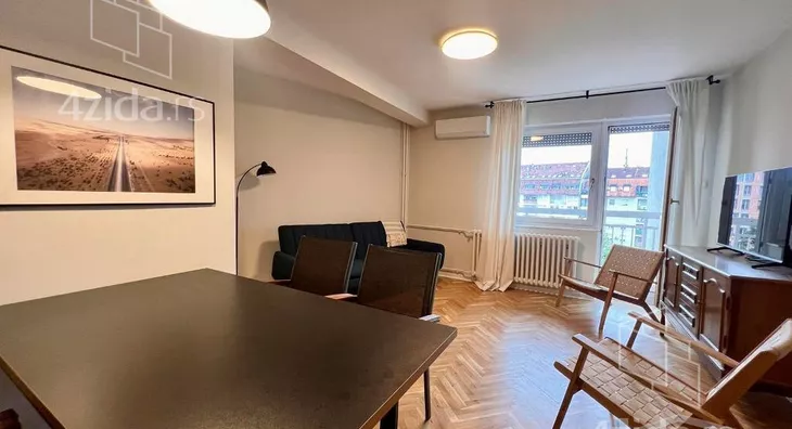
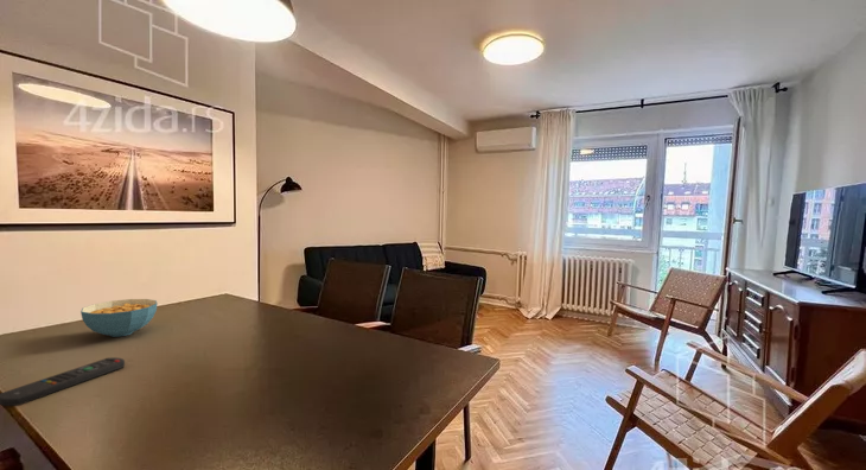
+ remote control (68, 377)
+ cereal bowl (121, 319)
